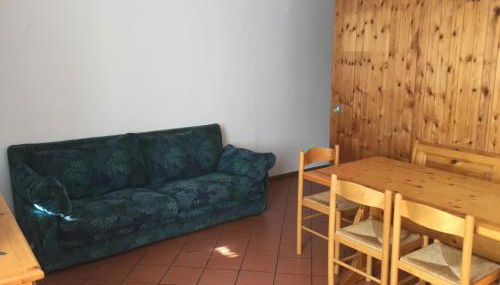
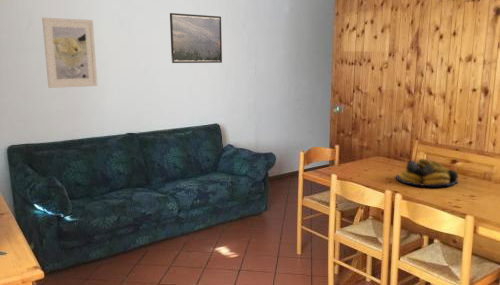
+ fruit bowl (426, 170)
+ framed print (197, 39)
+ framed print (70, 53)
